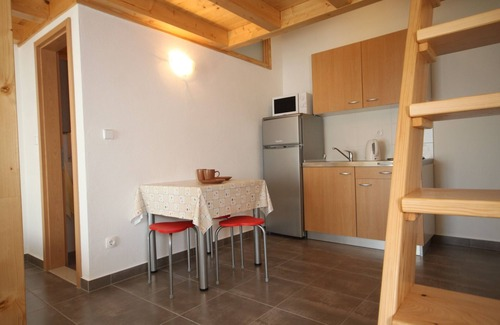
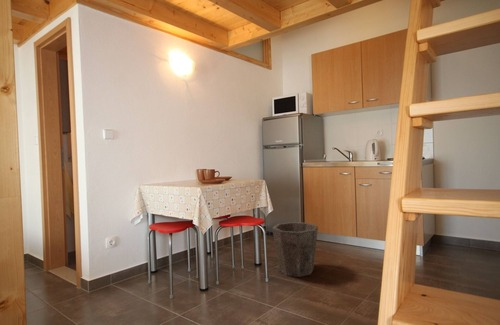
+ waste bin (295, 248)
